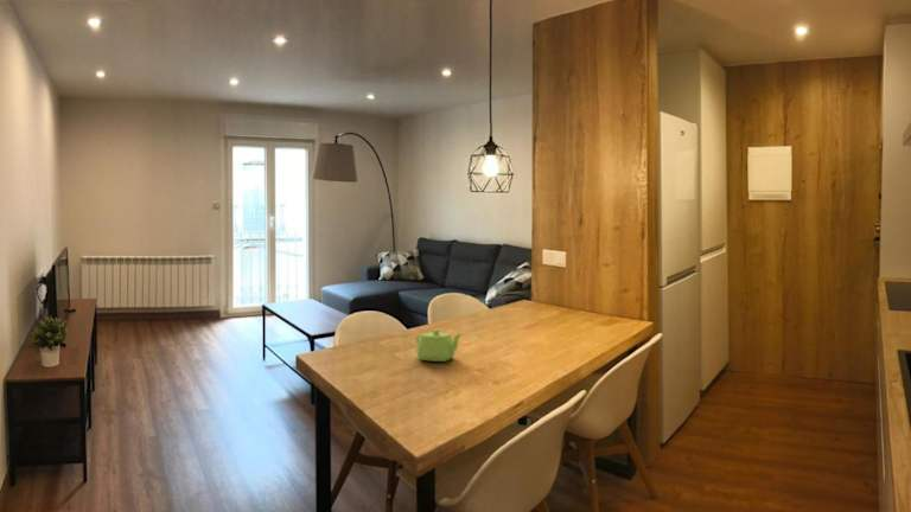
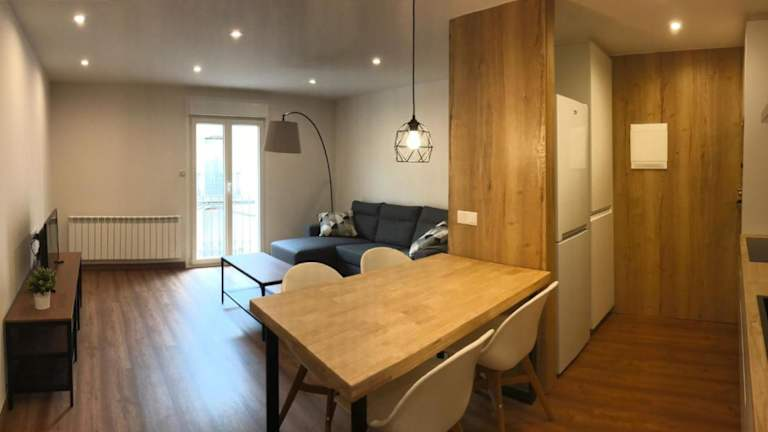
- teapot (439, 344)
